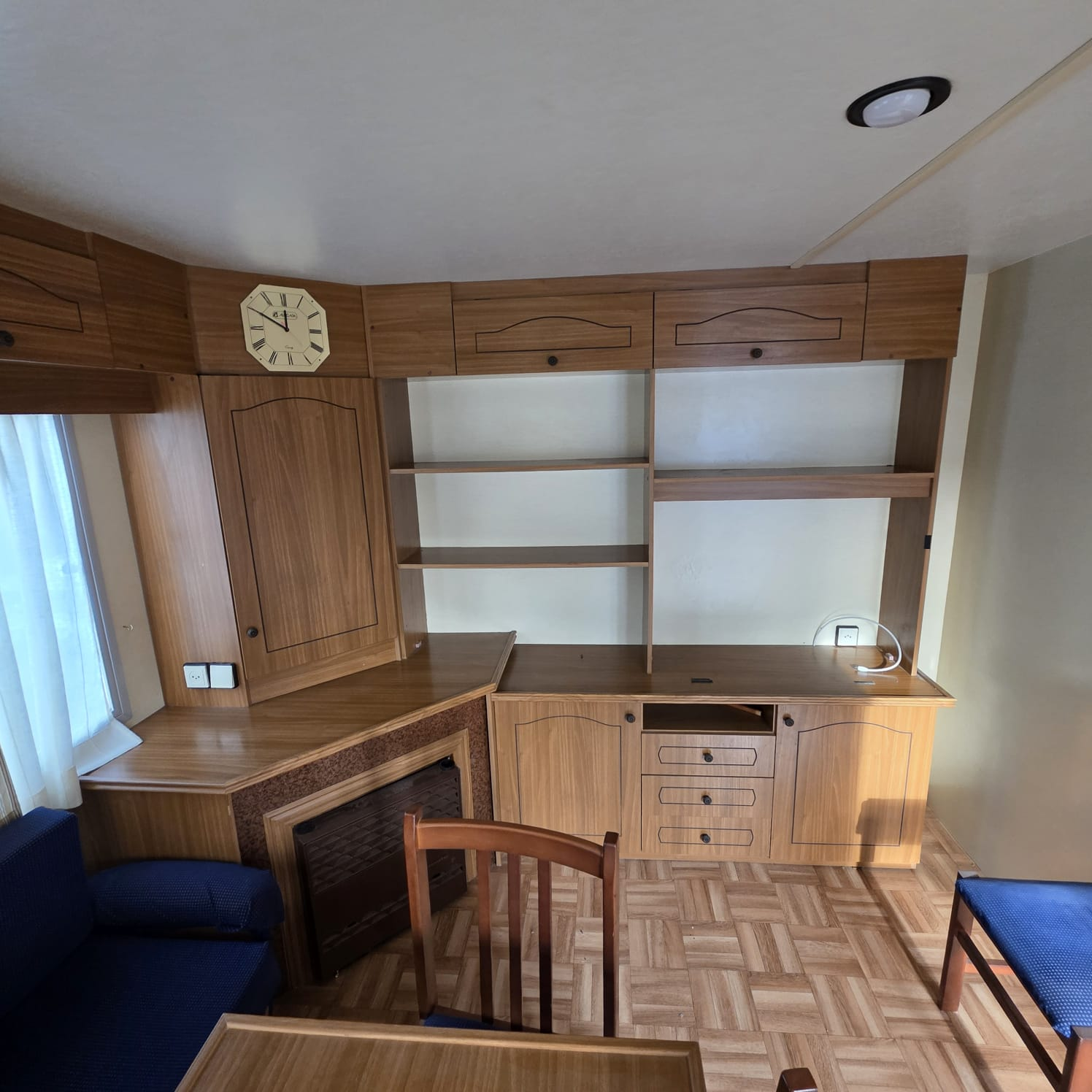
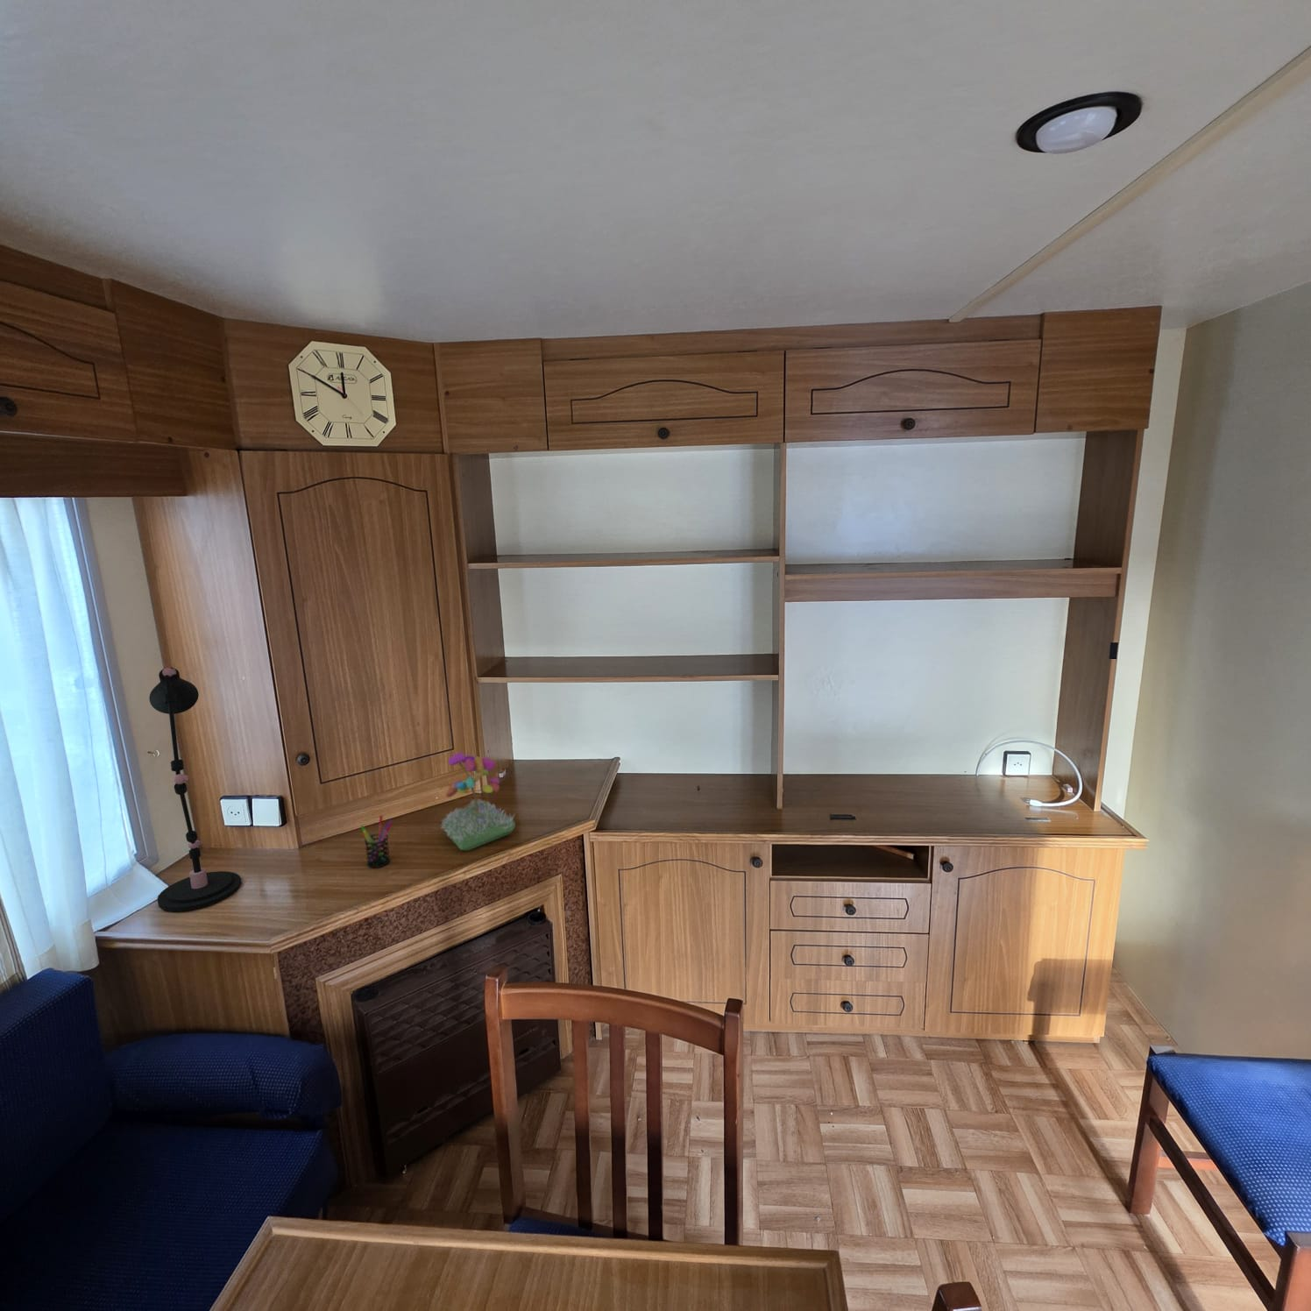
+ desk lamp (184, 789)
+ flower (474, 794)
+ pen holder (375, 839)
